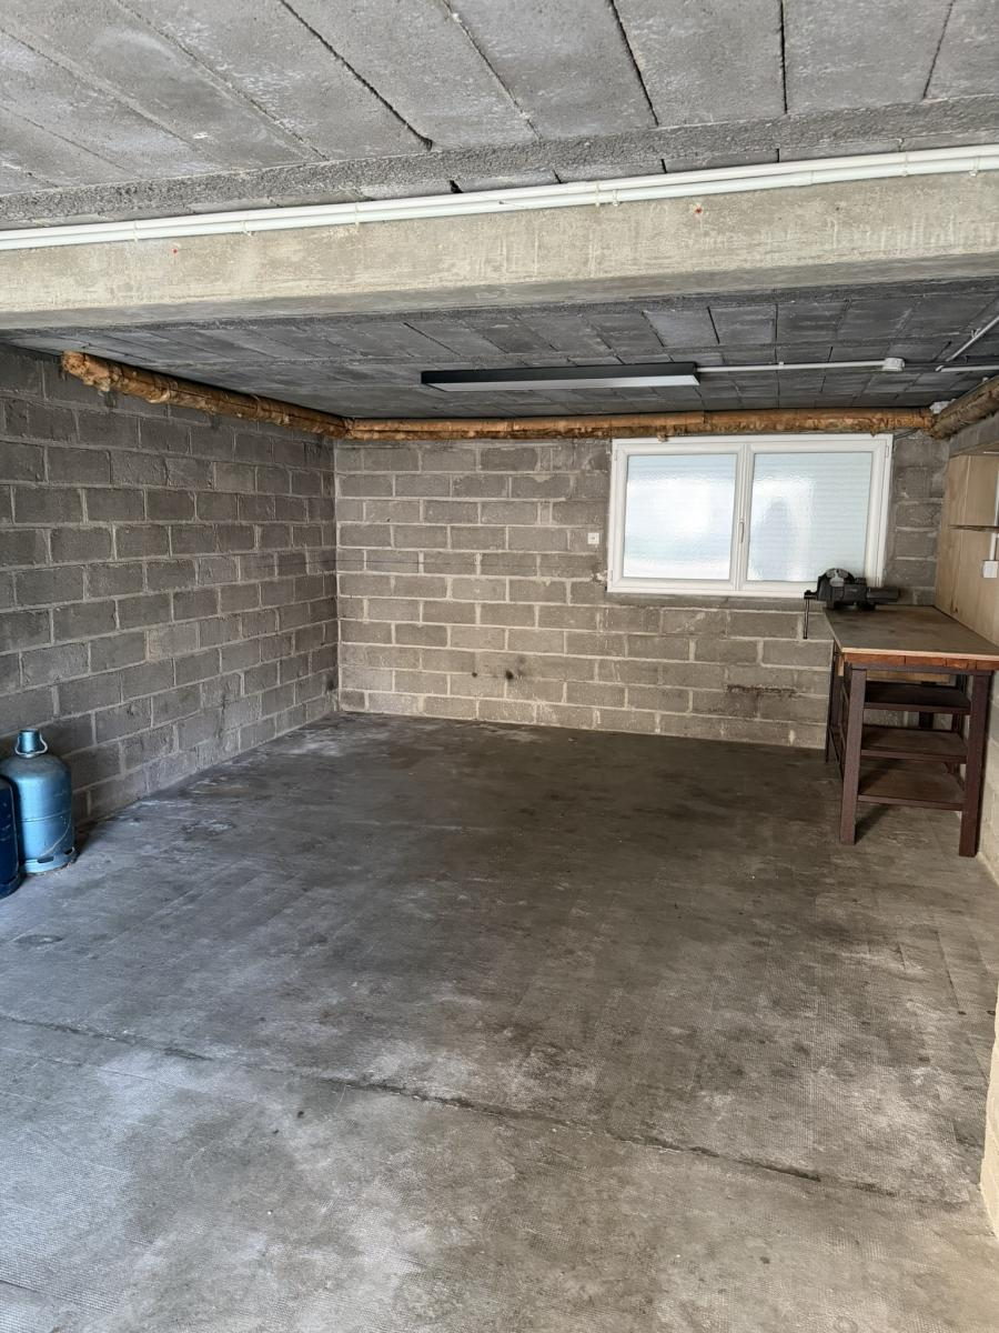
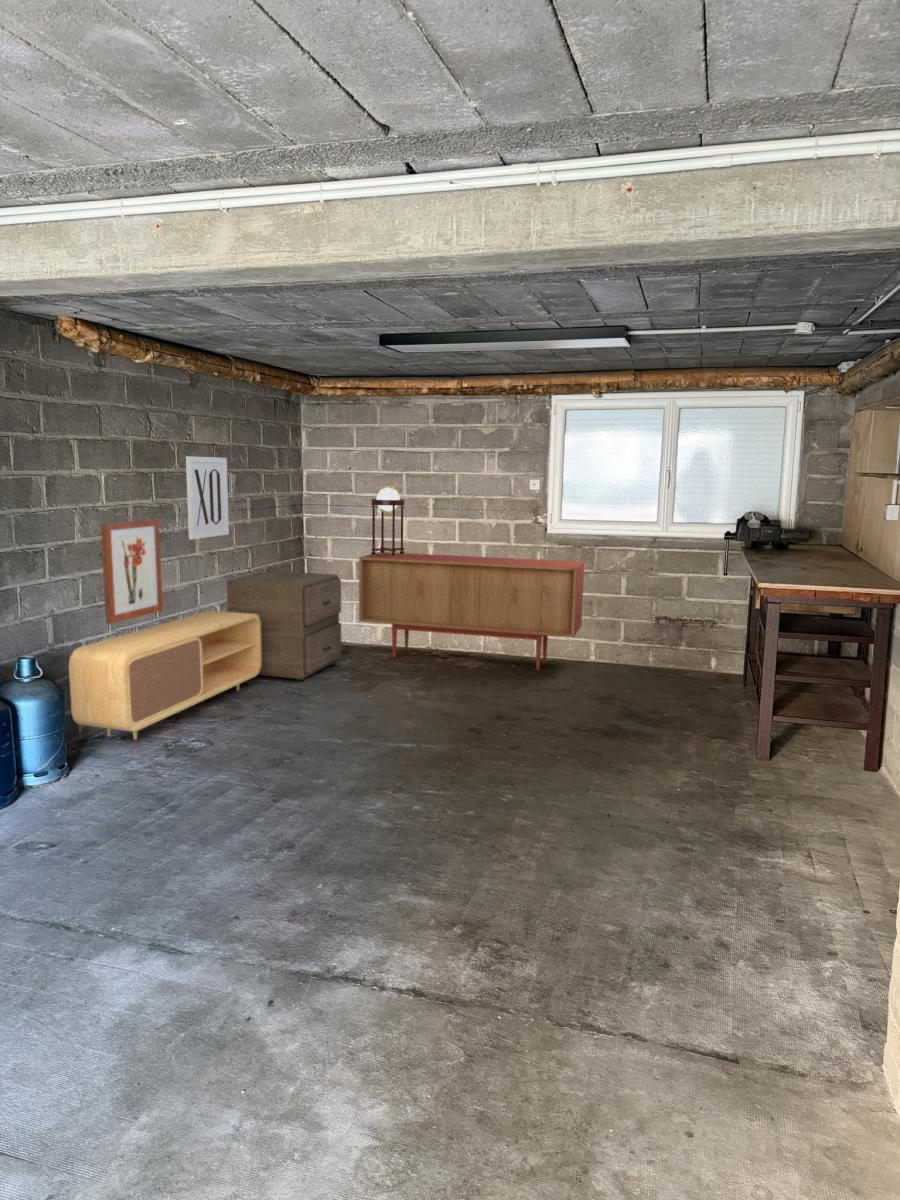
+ wall art (208, 497)
+ wall art (133, 569)
+ filing cabinet (289, 624)
+ tv stand (178, 670)
+ table lamp (392, 520)
+ sideboard (470, 609)
